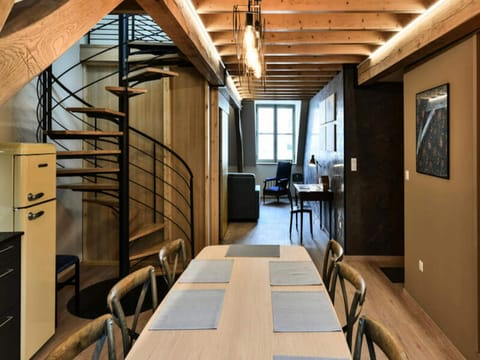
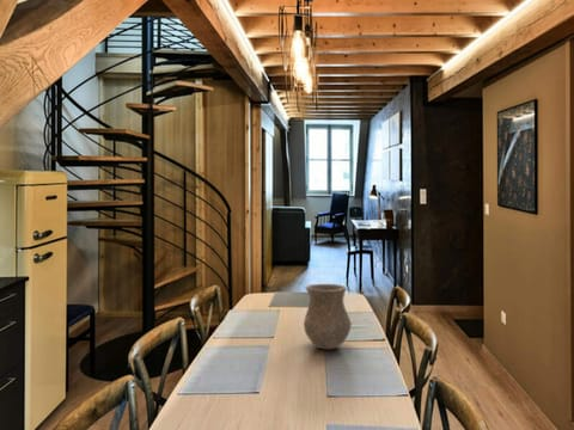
+ vase (326, 317)
